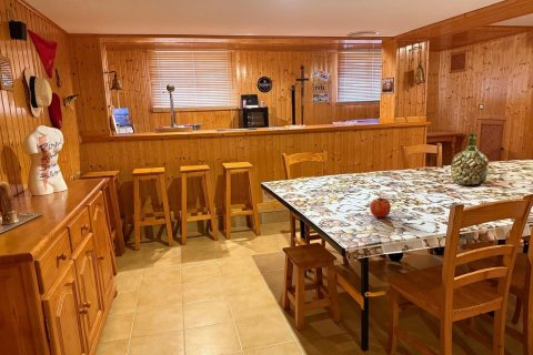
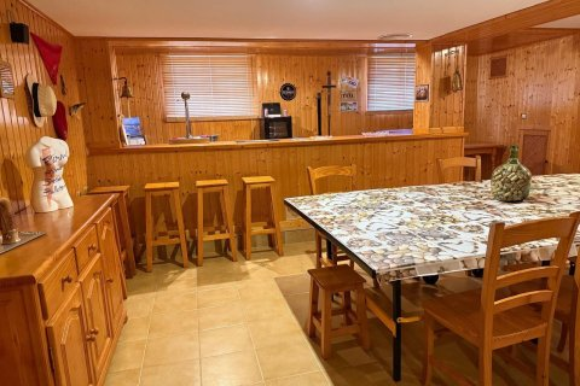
- fruit (380, 206)
